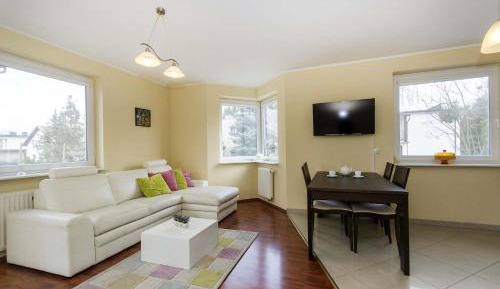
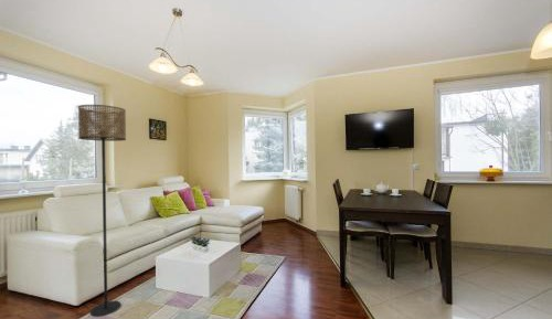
+ floor lamp (104, 209)
